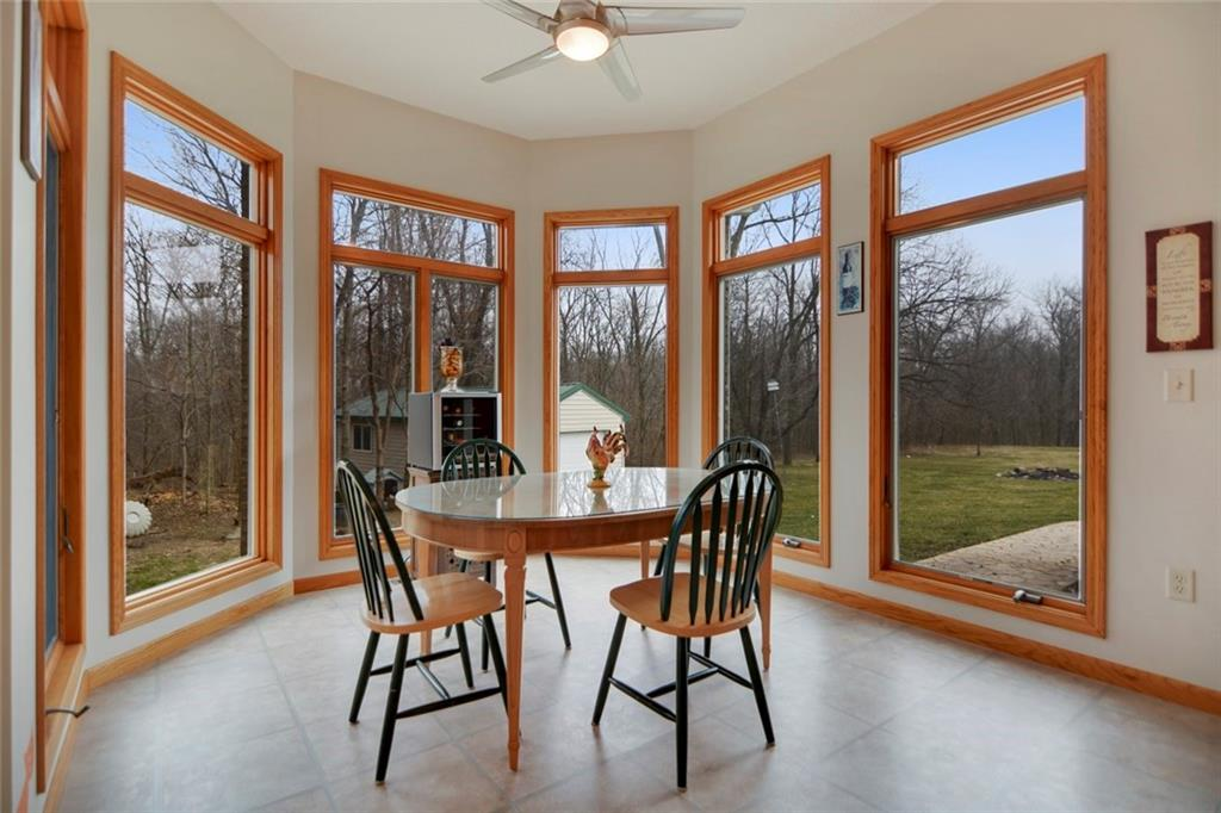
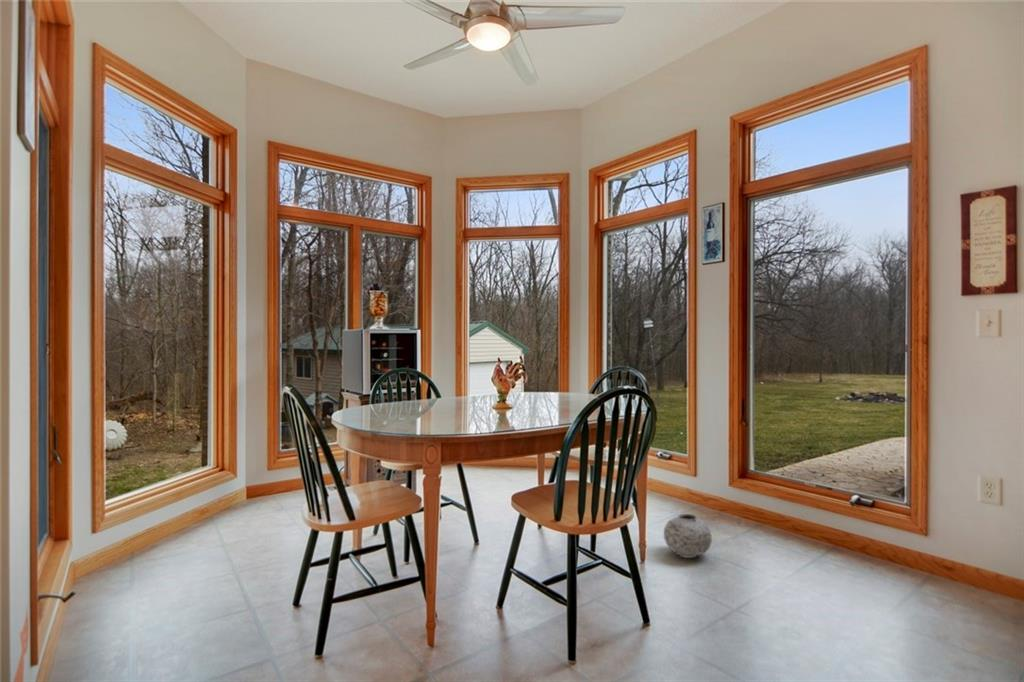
+ vase (687, 535)
